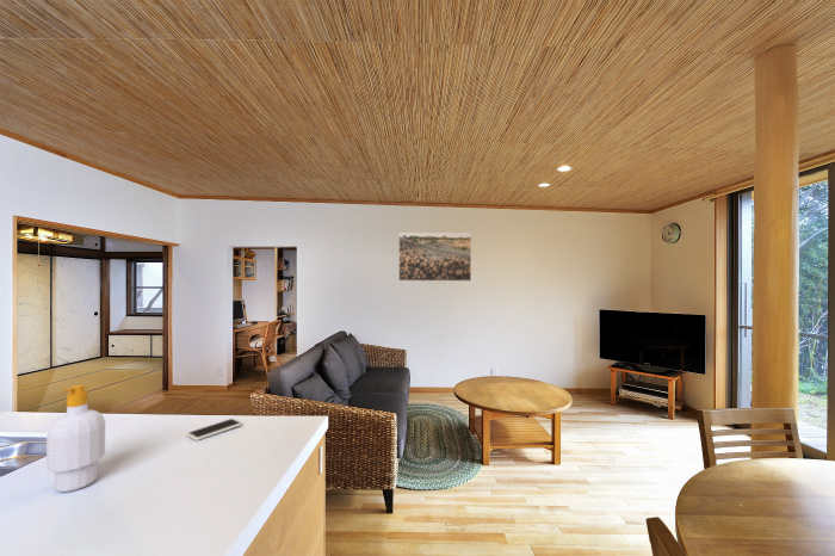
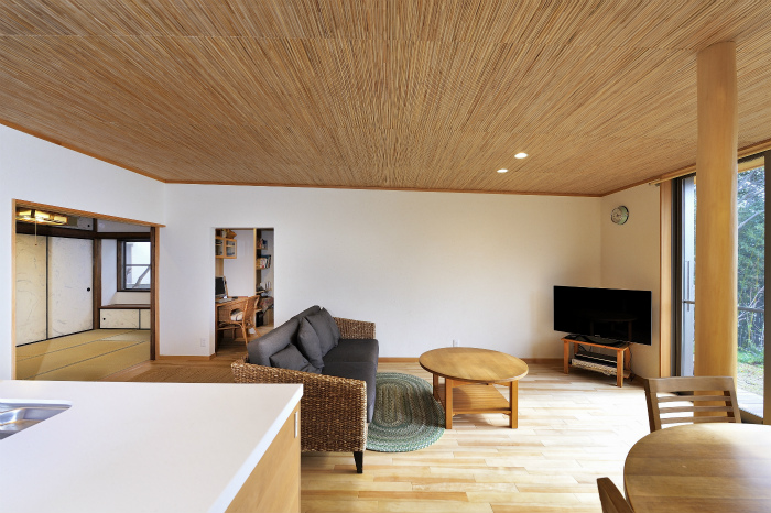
- smartphone (215, 428)
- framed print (434, 257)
- soap bottle (76, 434)
